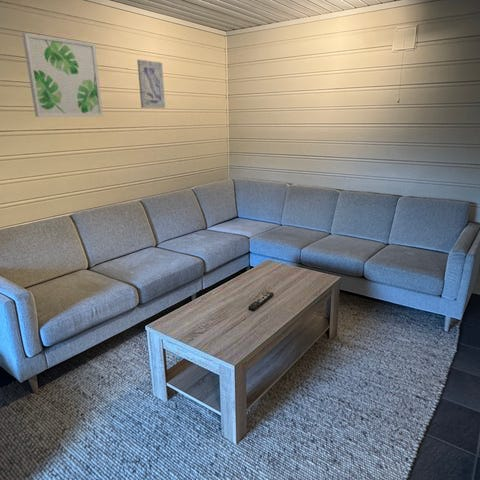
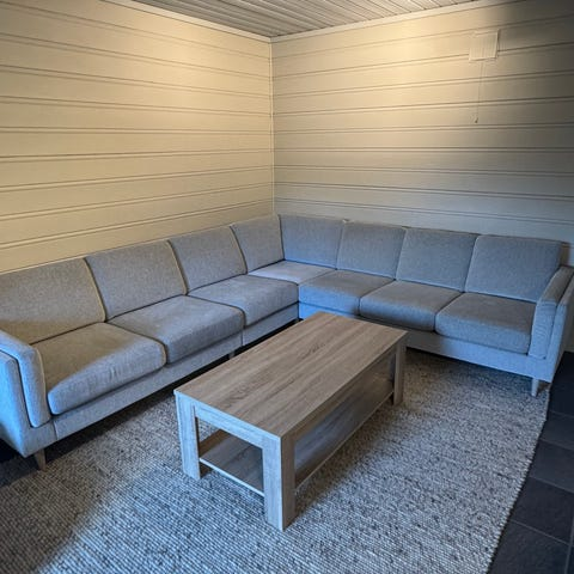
- wall art (151, 84)
- remote control (261, 300)
- wall art (66, 78)
